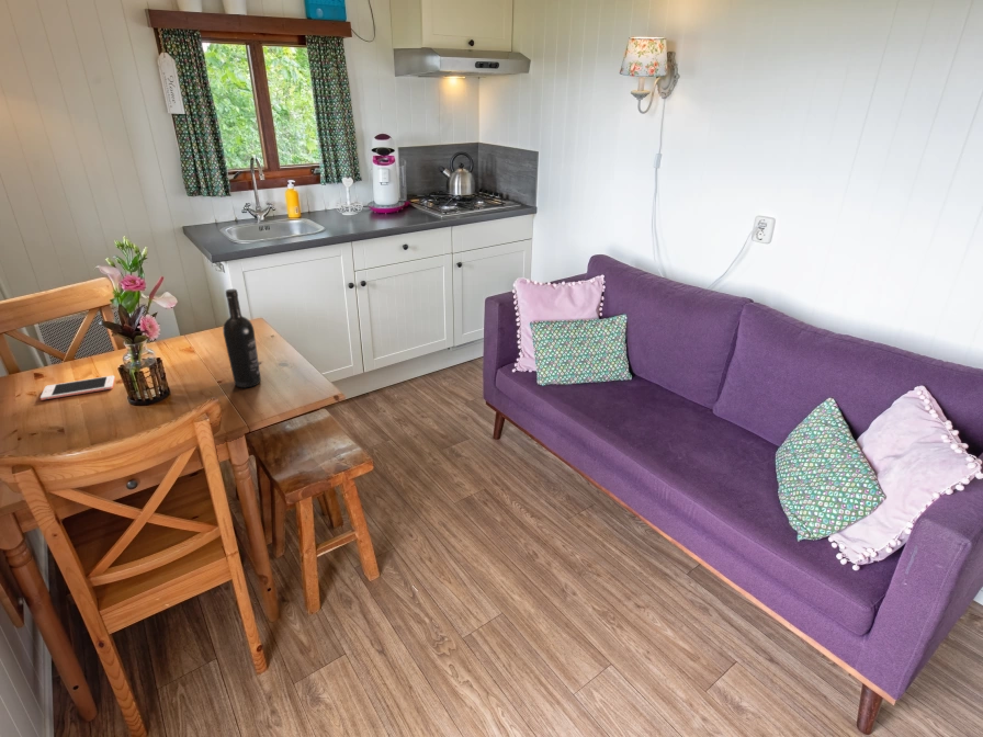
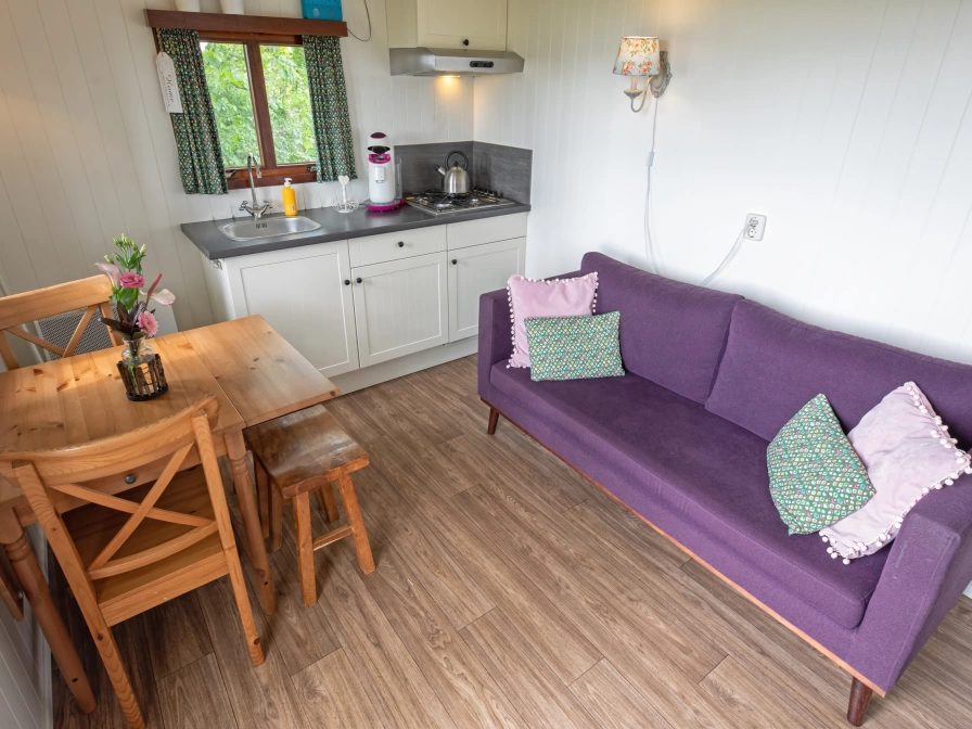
- cell phone (79, 387)
- wine bottle (239, 338)
